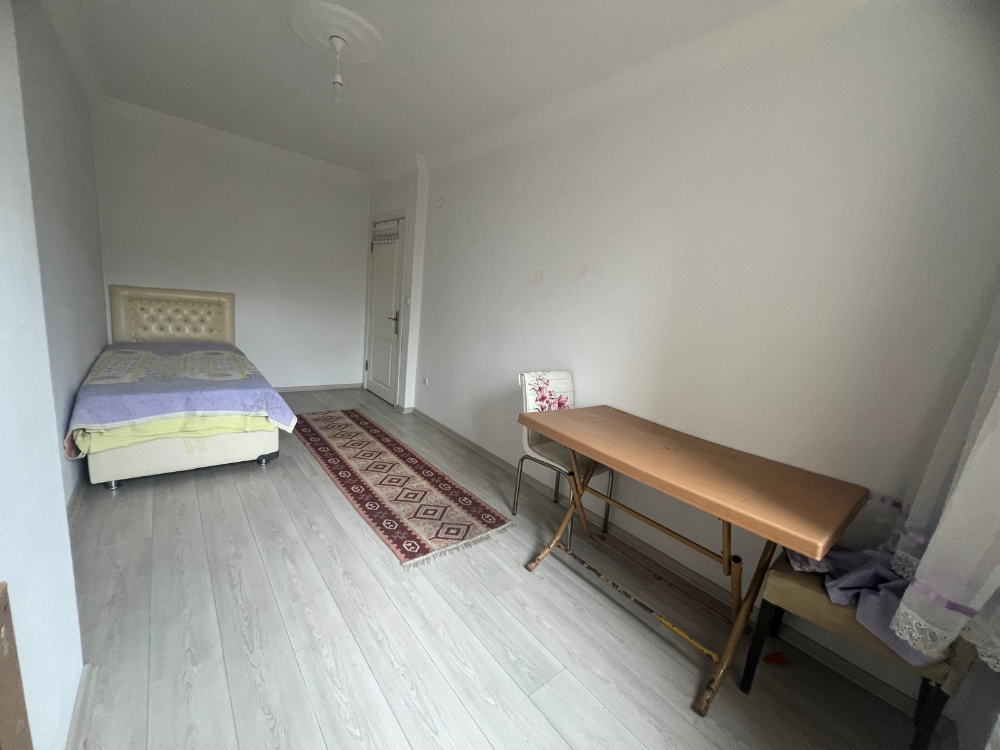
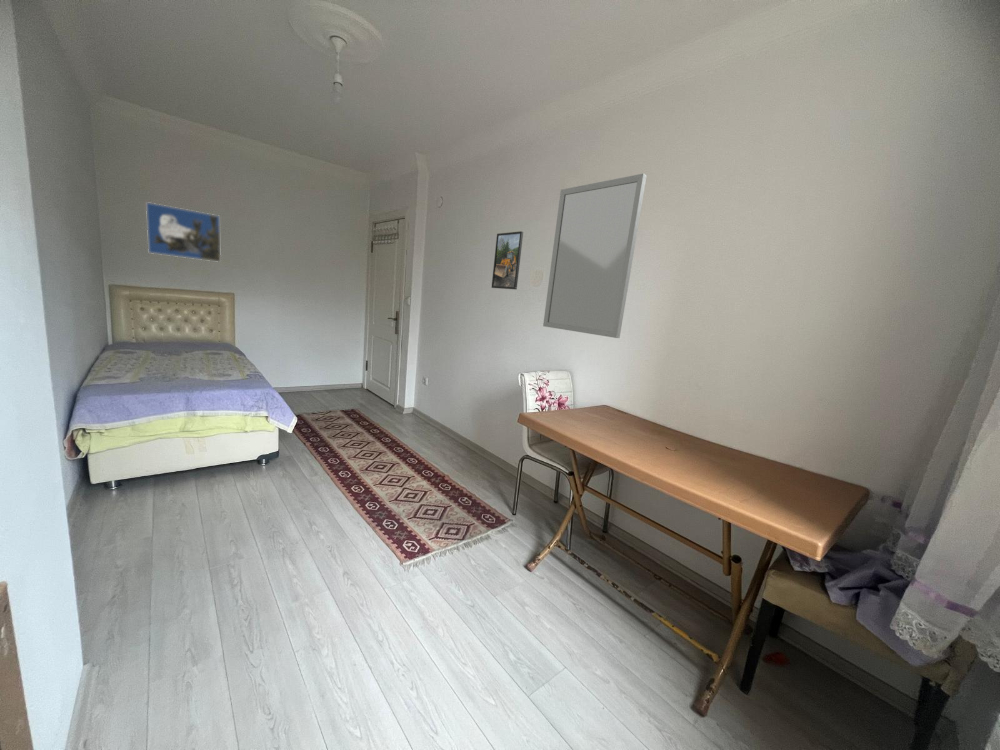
+ home mirror (588, 259)
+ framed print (506, 261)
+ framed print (185, 233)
